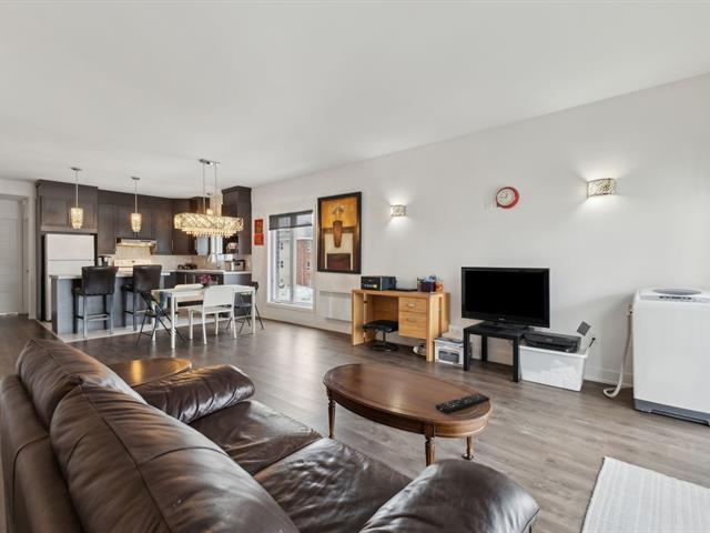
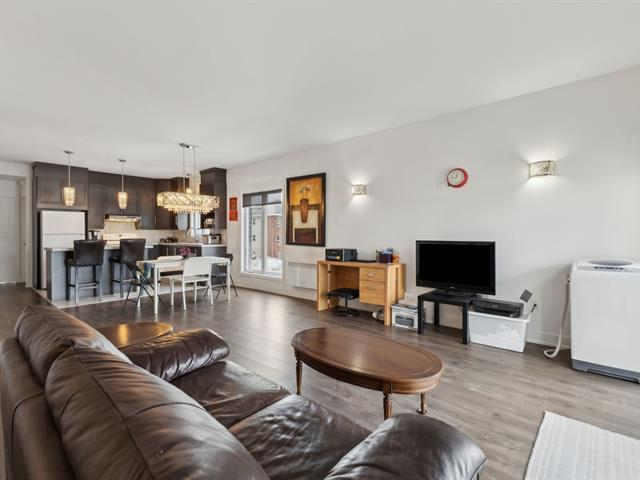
- remote control (463, 402)
